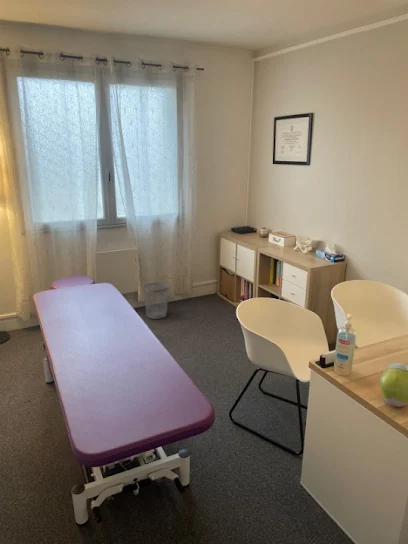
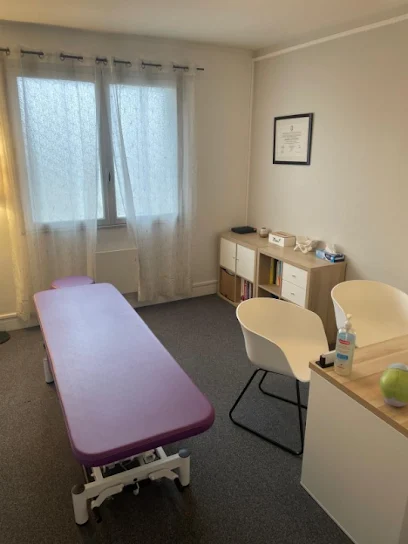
- wastebasket (156, 300)
